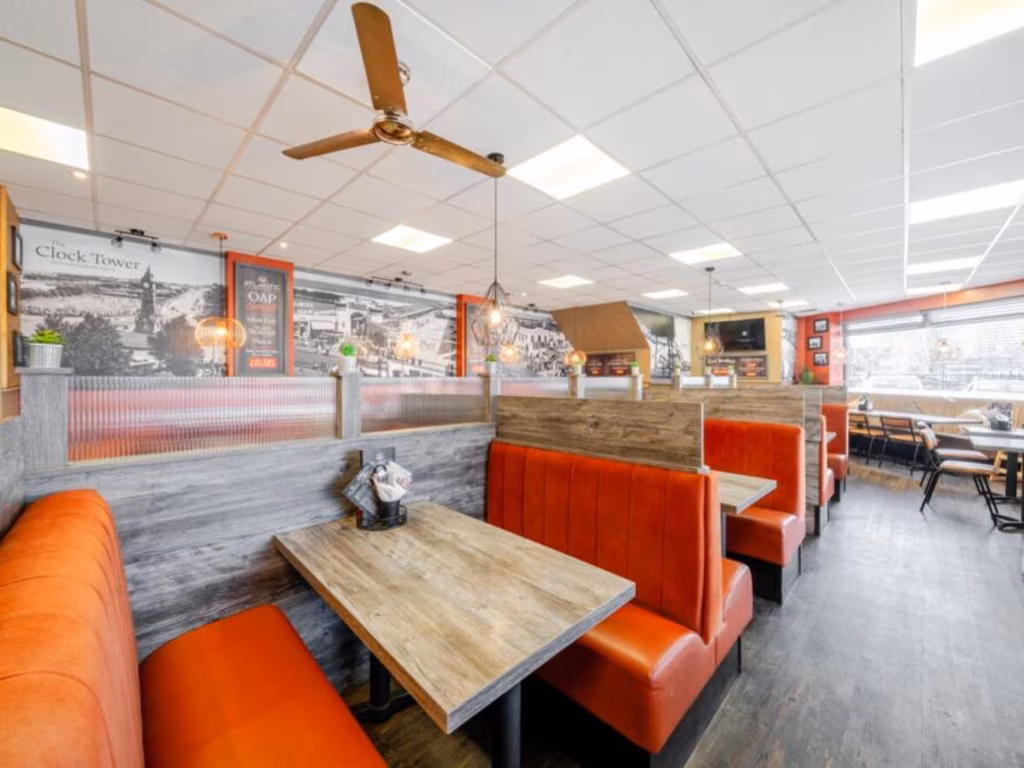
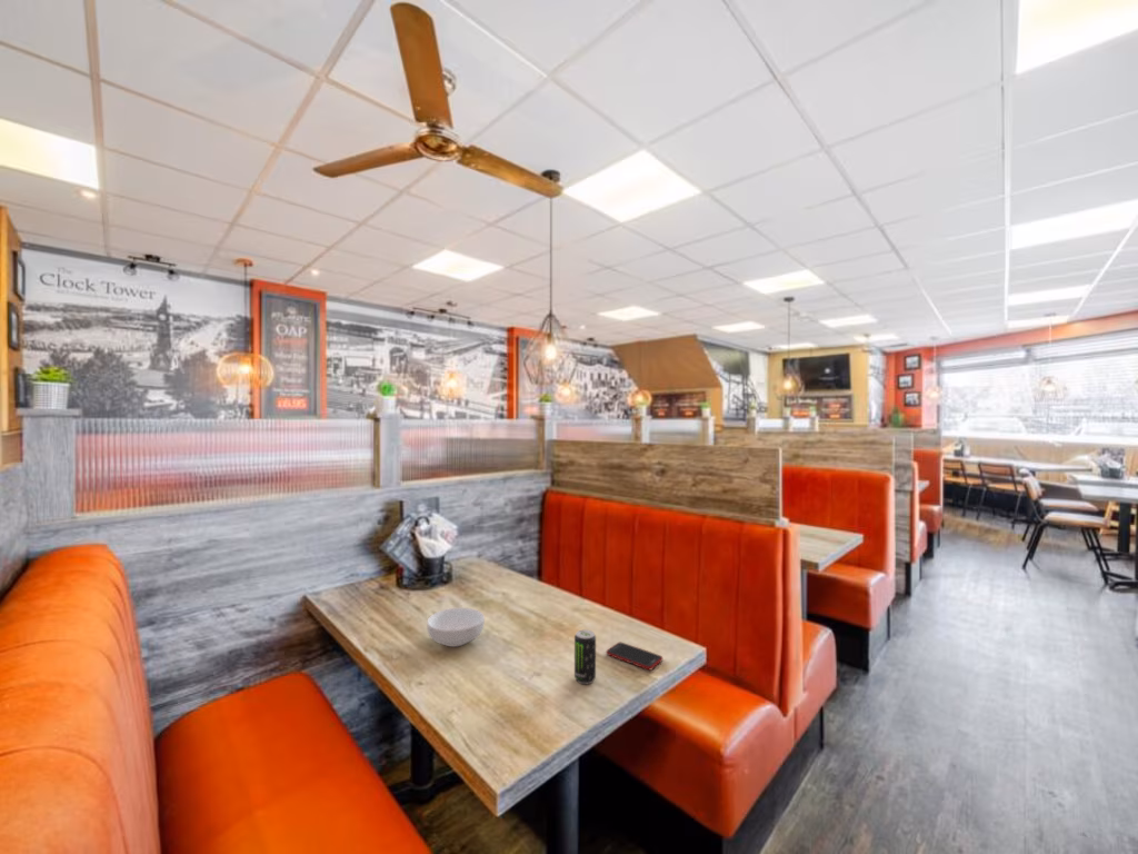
+ cereal bowl (456, 629)
+ cell phone (633, 655)
+ beverage can (585, 656)
